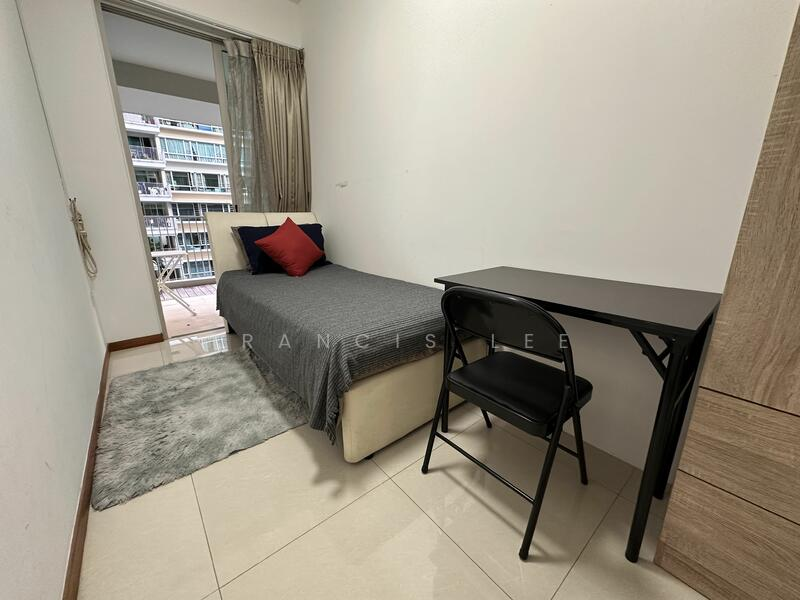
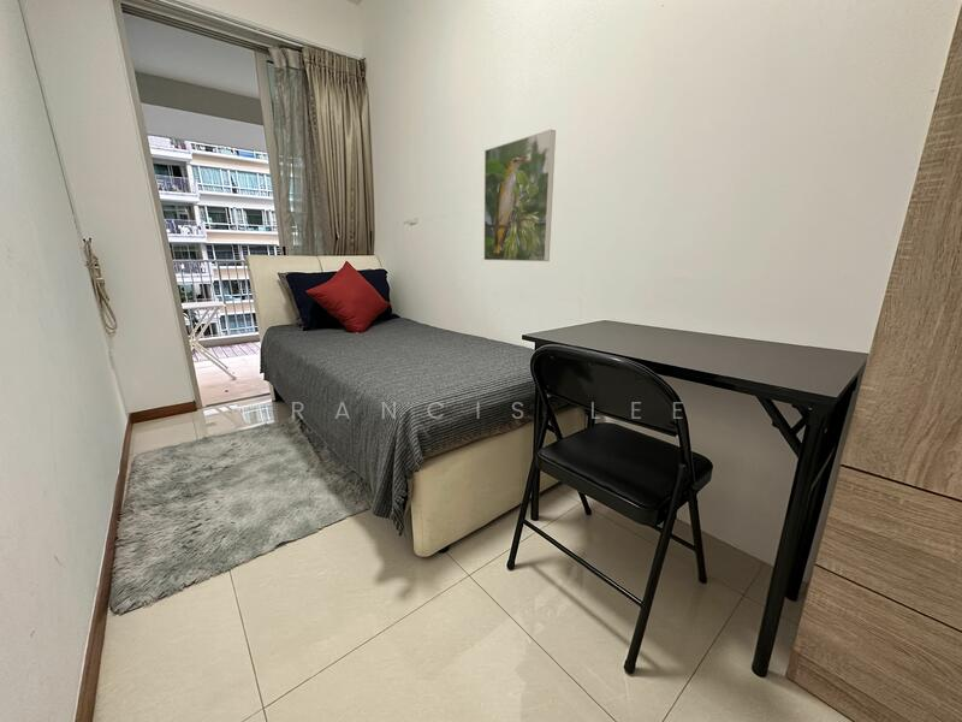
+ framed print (515, 202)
